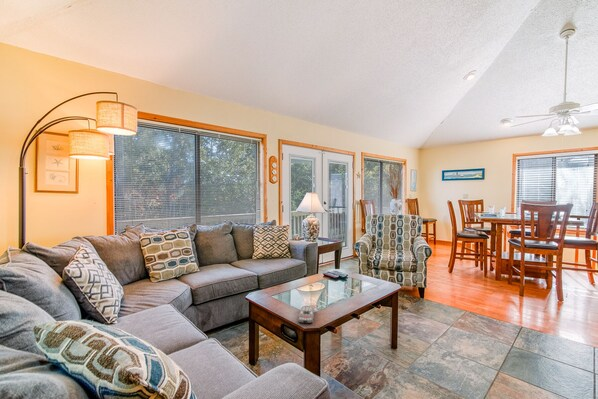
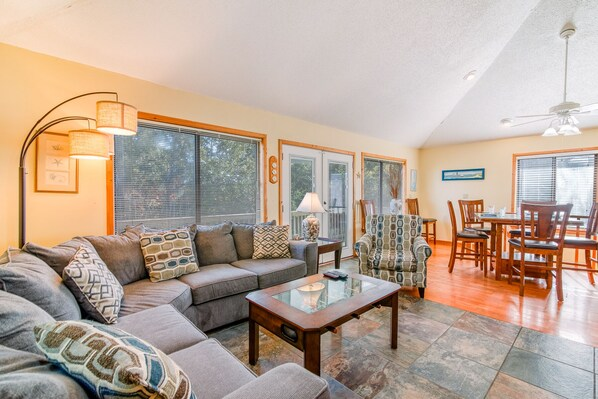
- remote control (306, 314)
